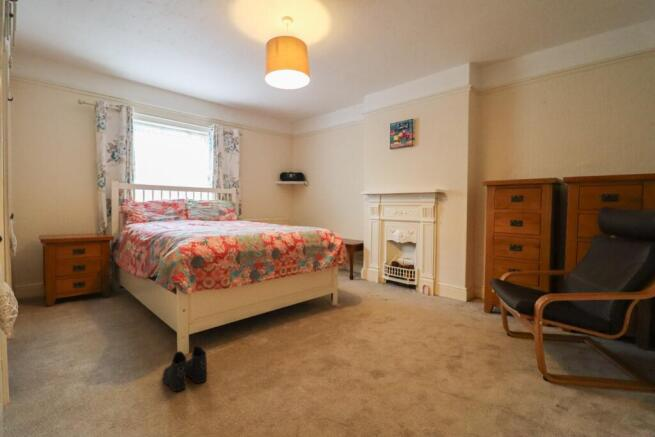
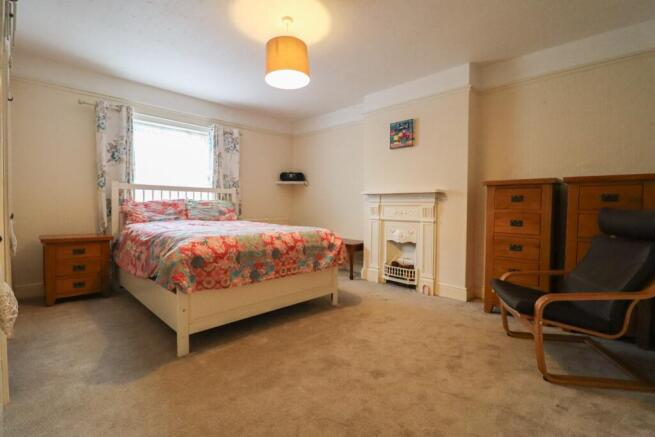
- boots (185, 363)
